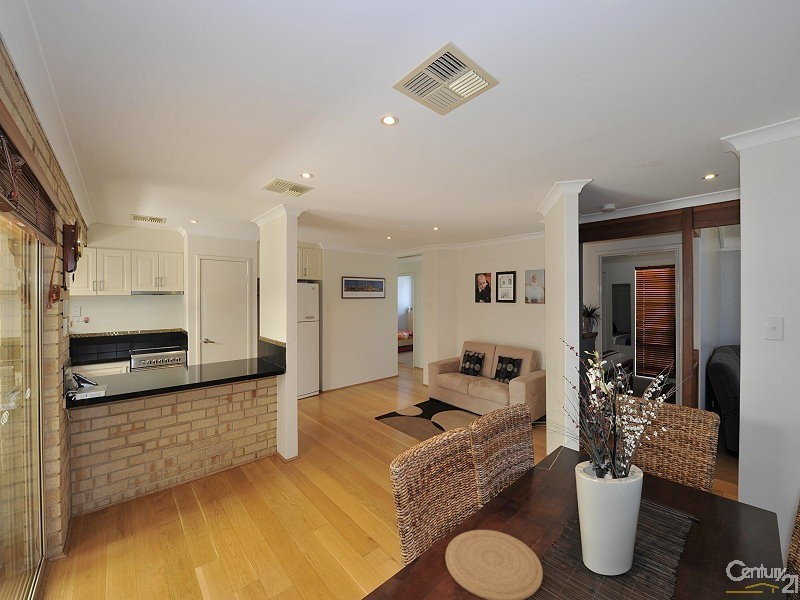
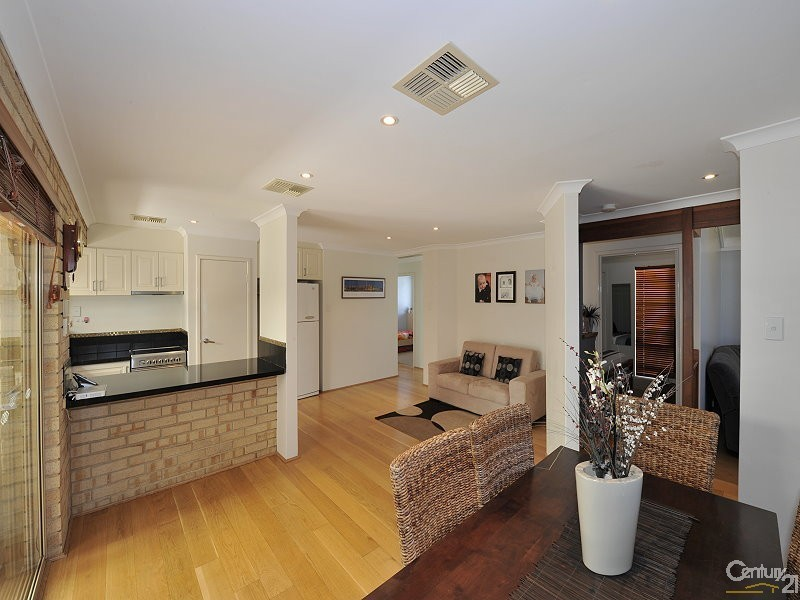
- plate (492, 560)
